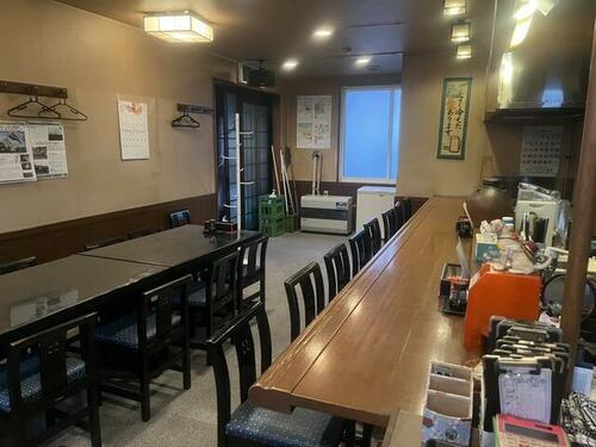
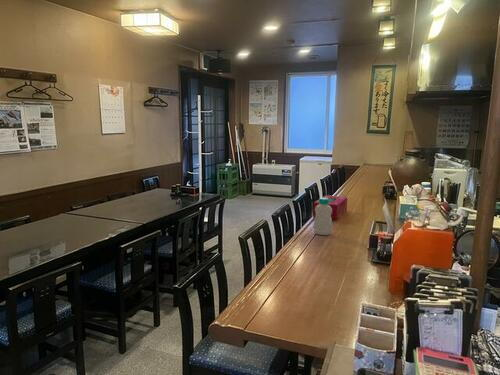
+ bottle (323, 216)
+ tissue box (330, 206)
